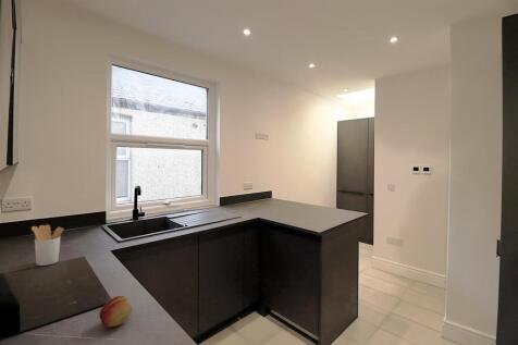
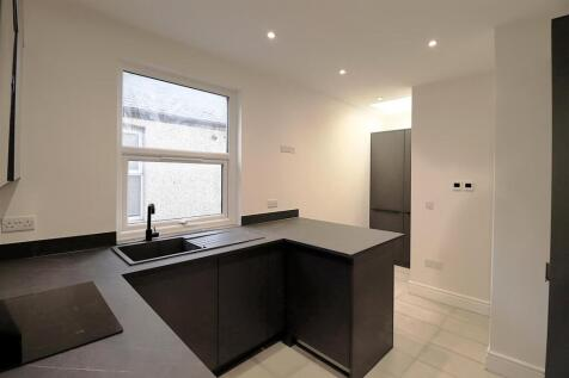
- utensil holder (45, 243)
- fruit (115, 310)
